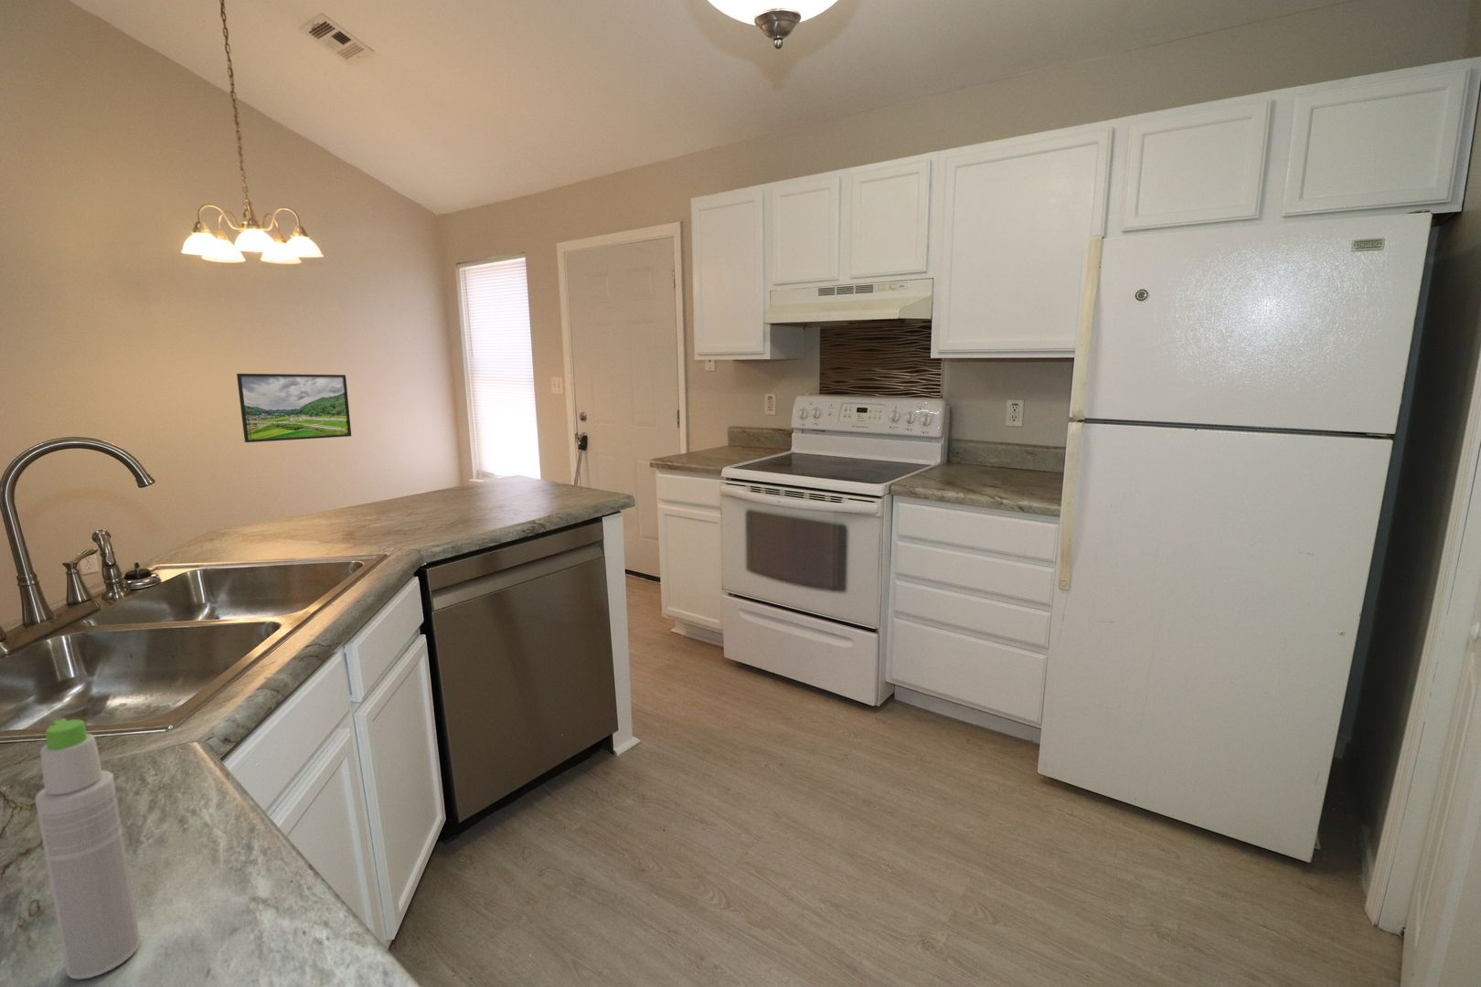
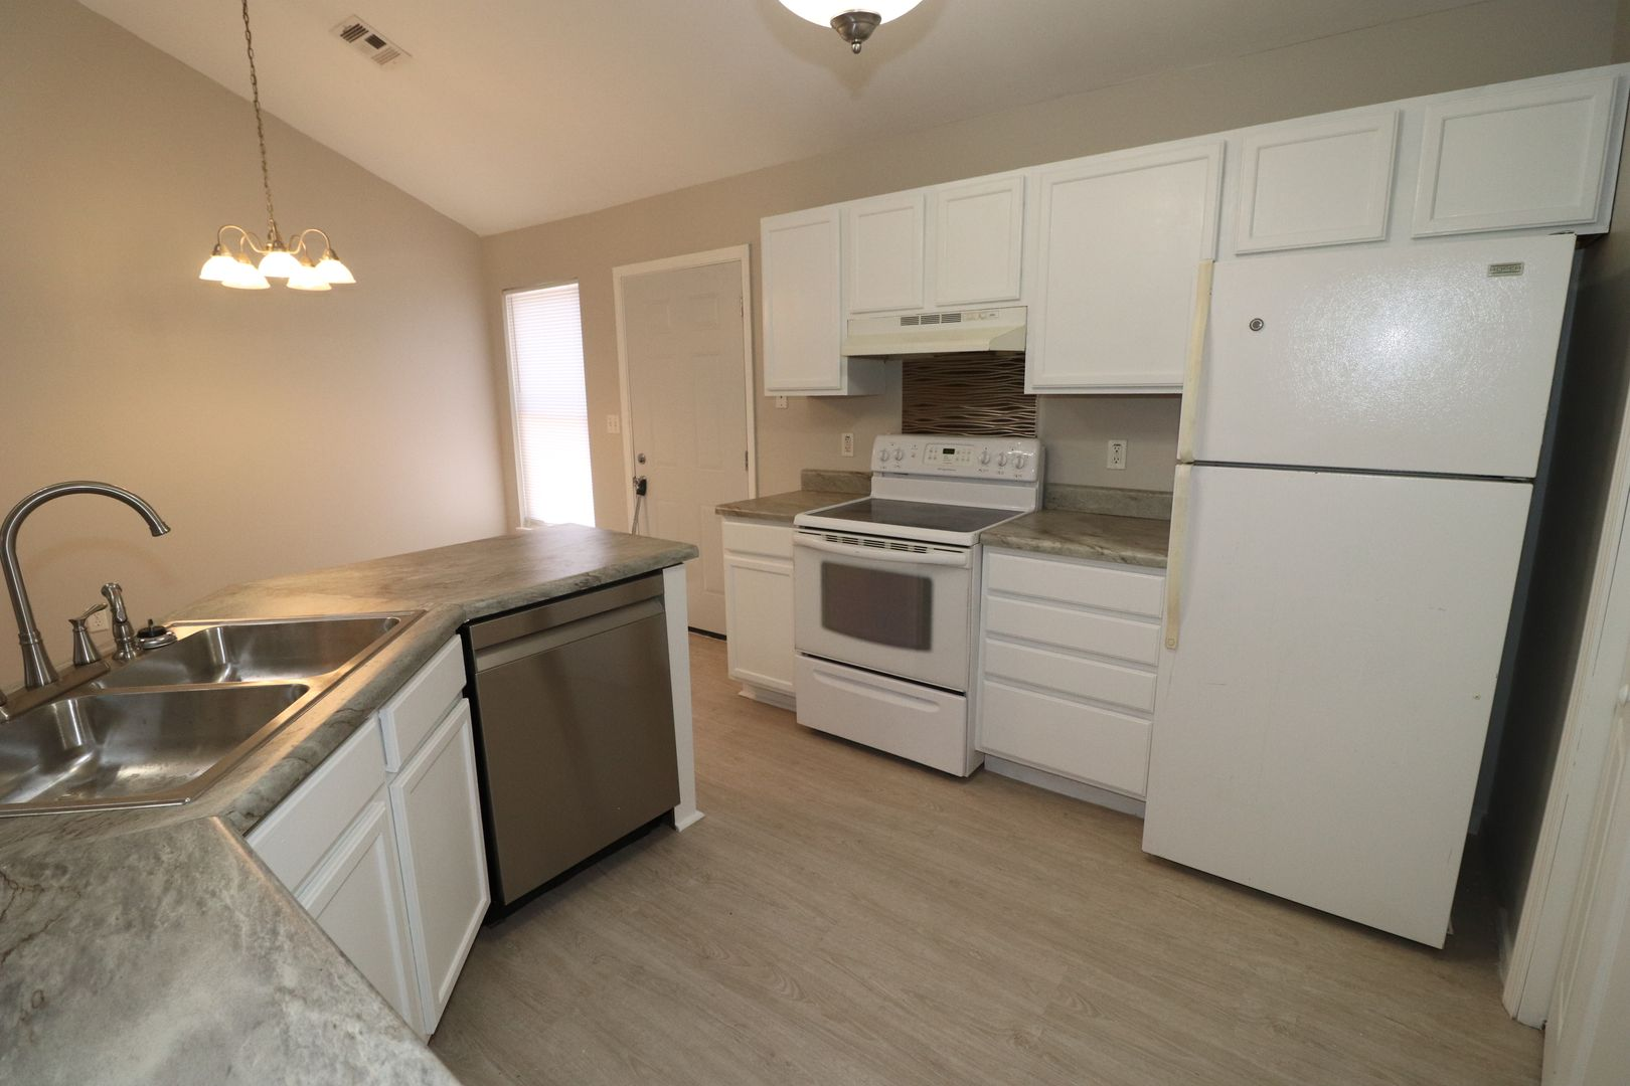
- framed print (298, 406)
- bottle (85, 845)
